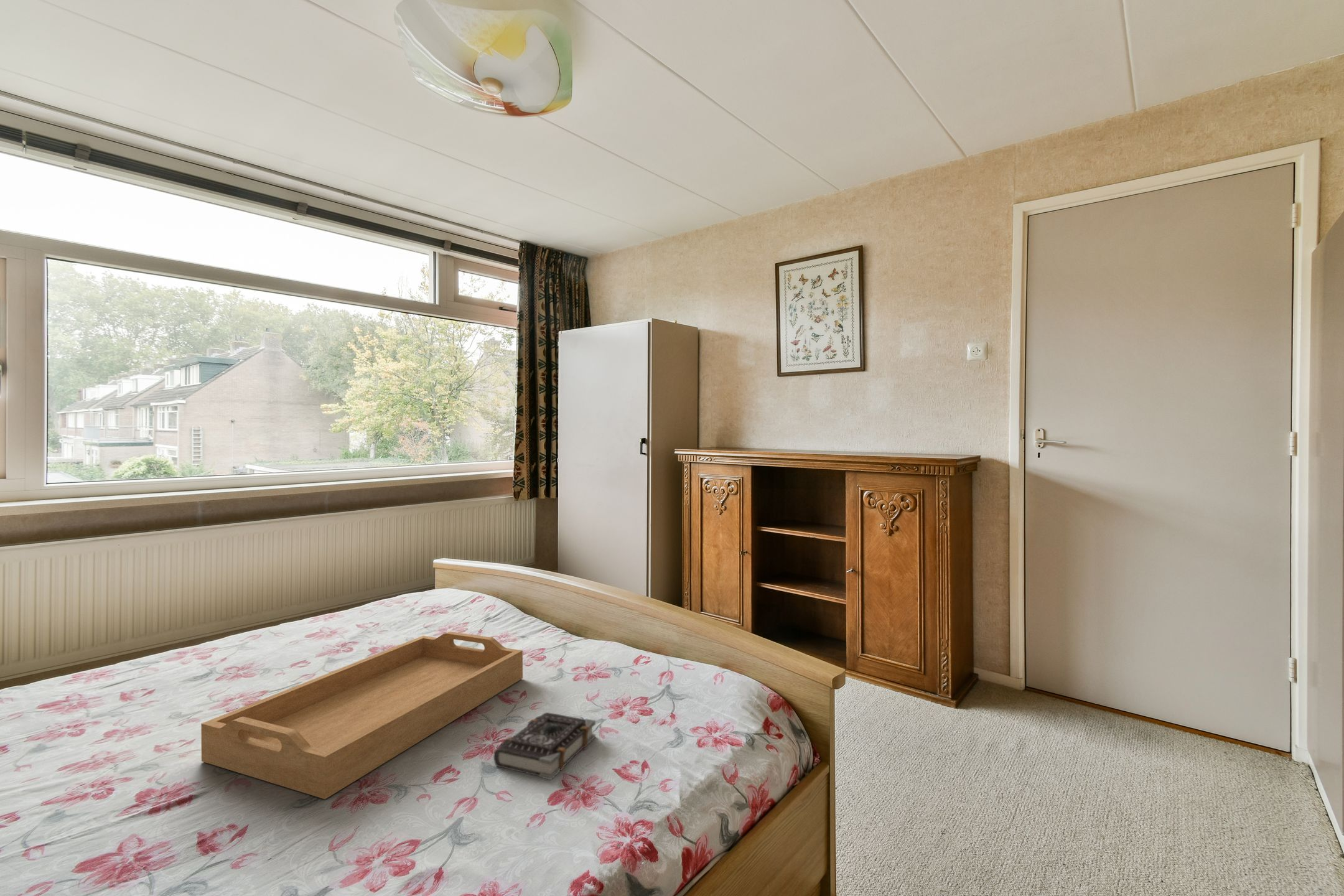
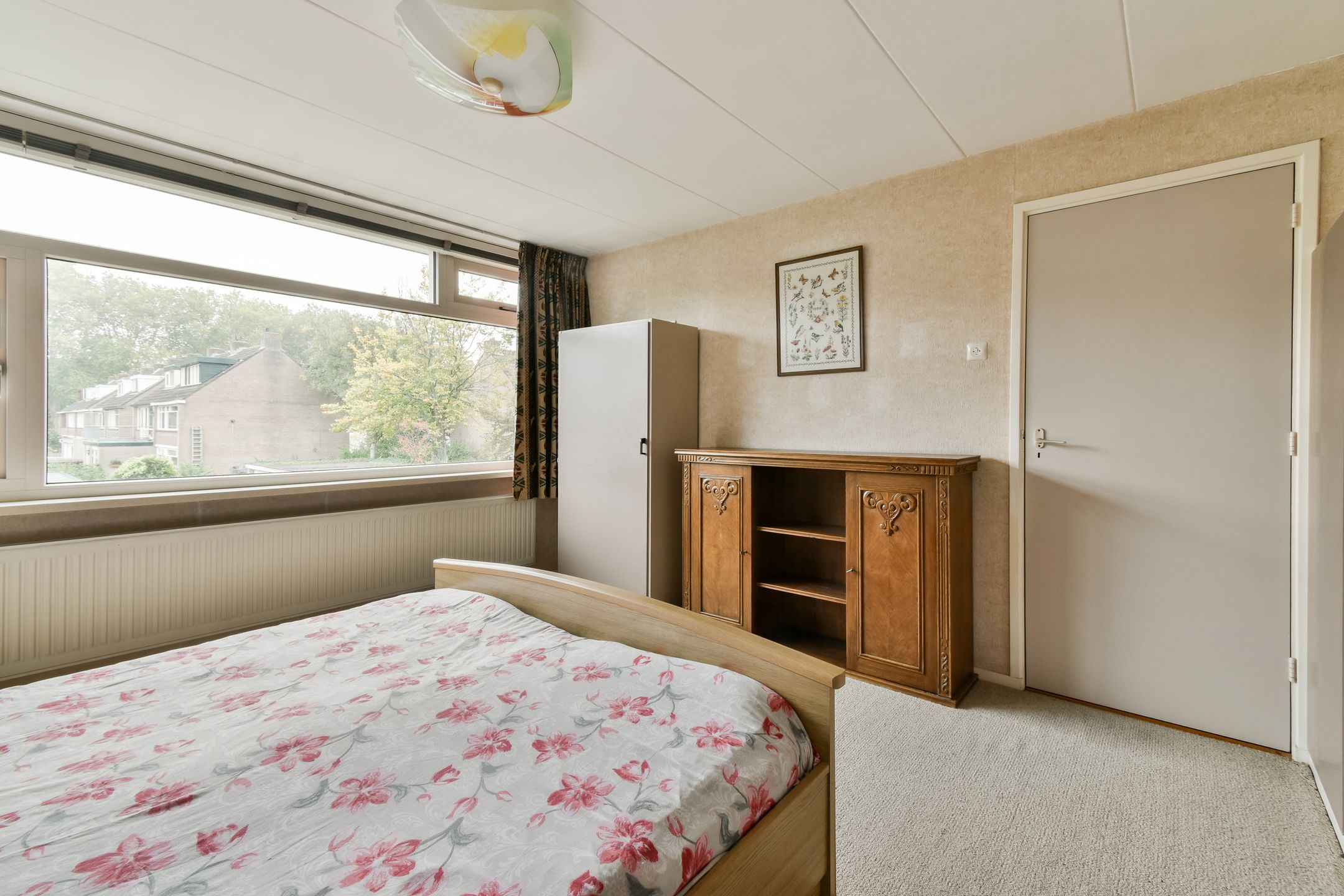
- serving tray (386, 693)
- book (546, 740)
